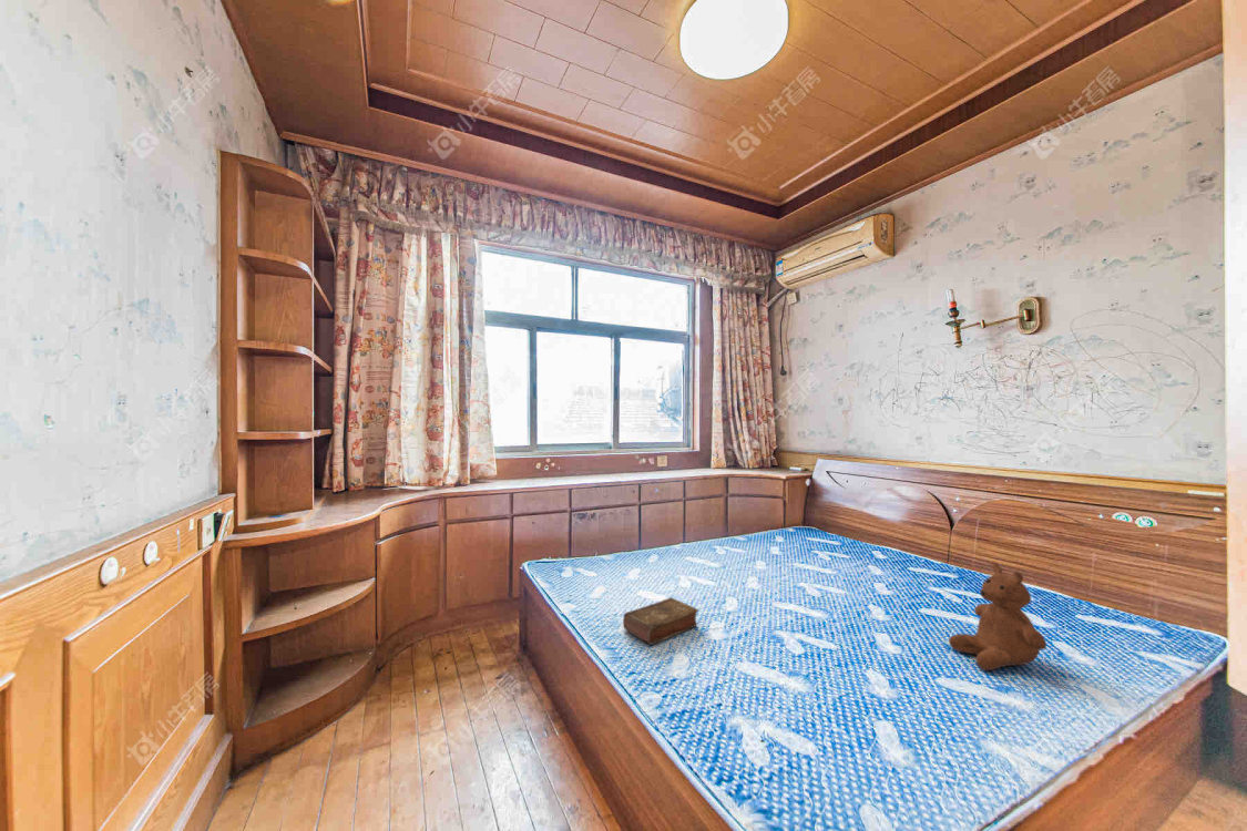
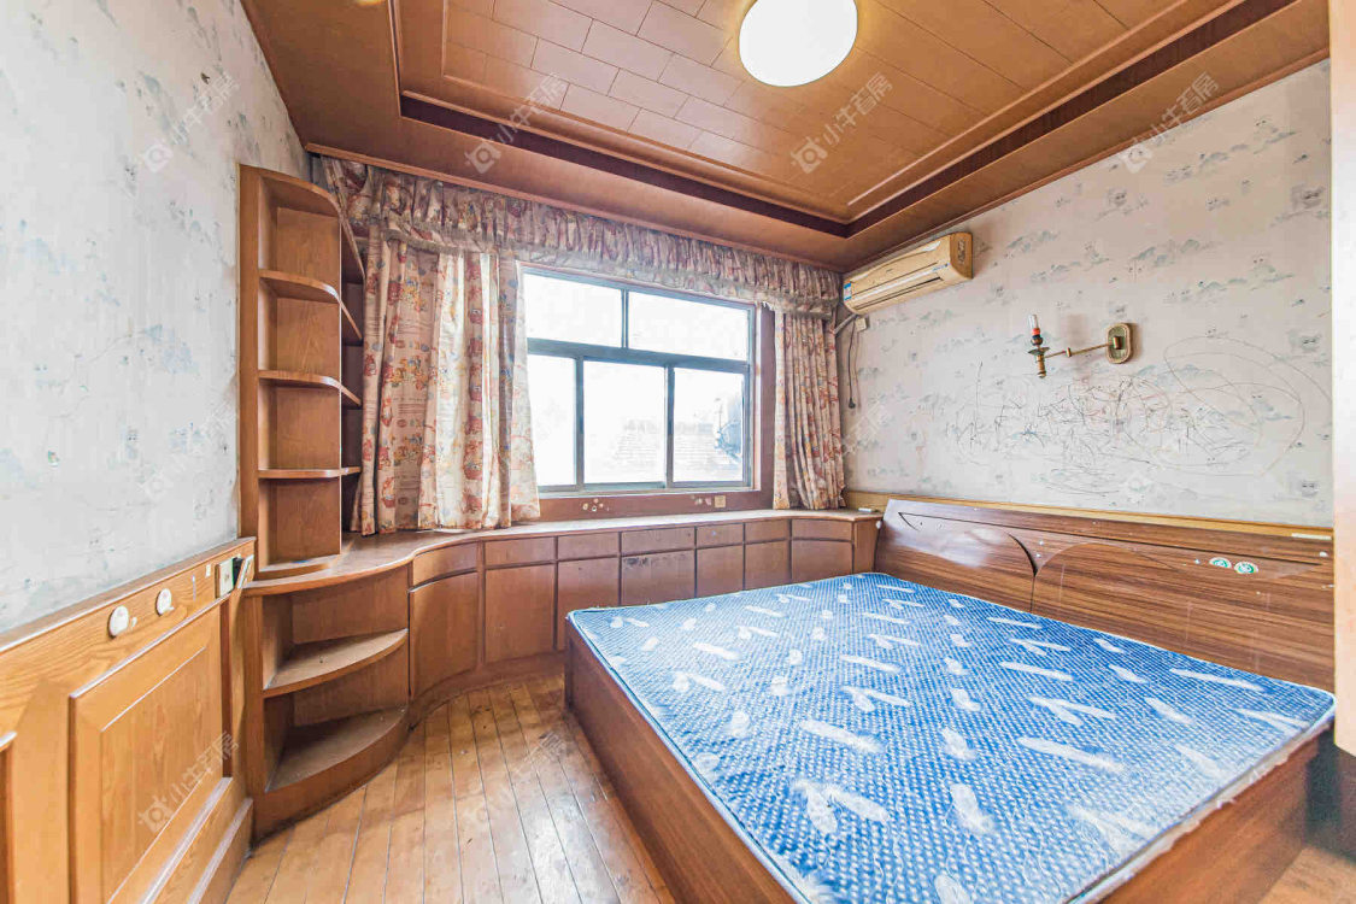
- teddy bear (993, 613)
- book (661, 618)
